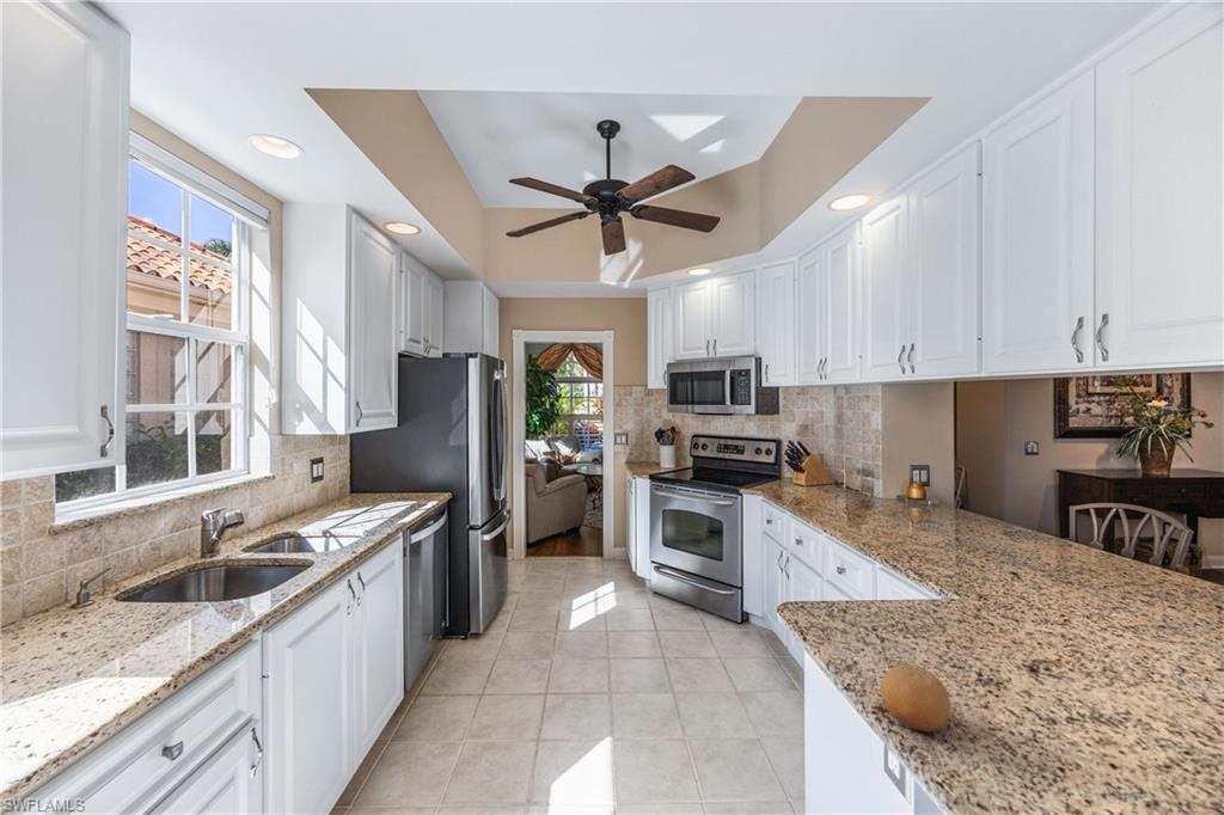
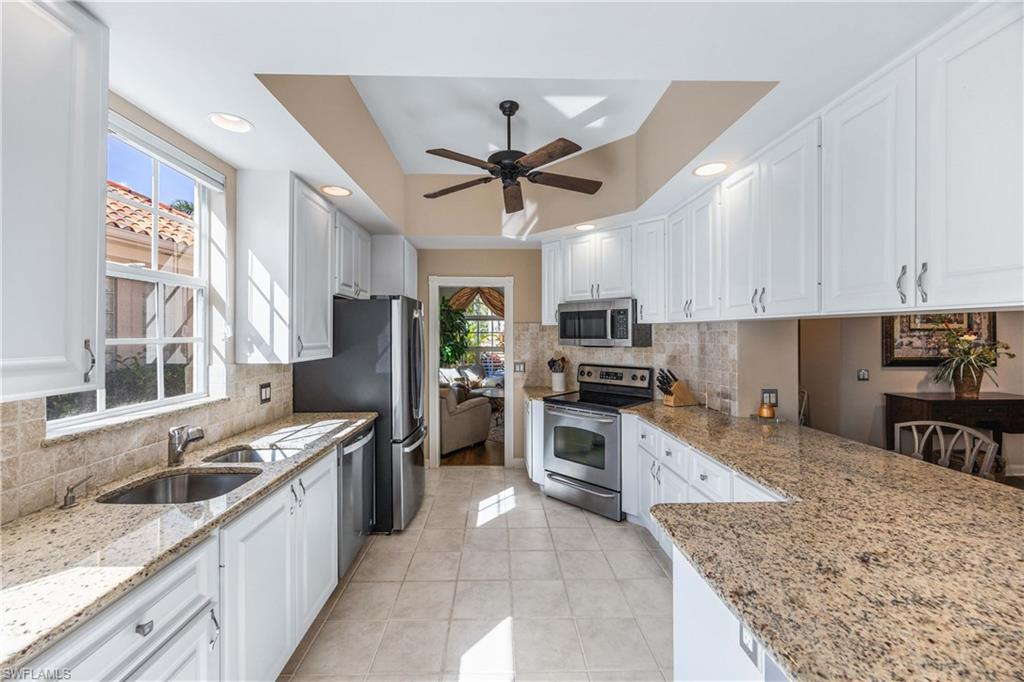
- fruit (914, 695)
